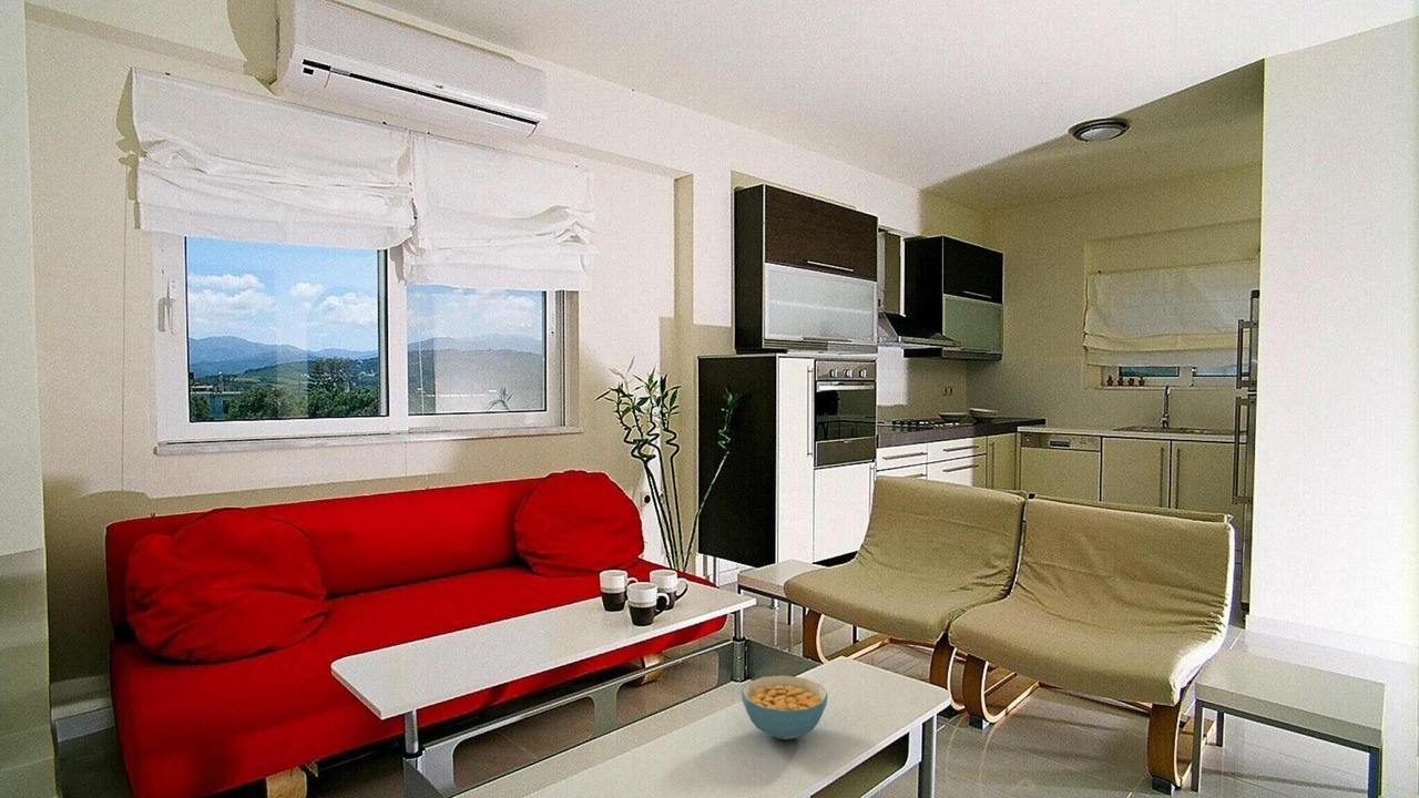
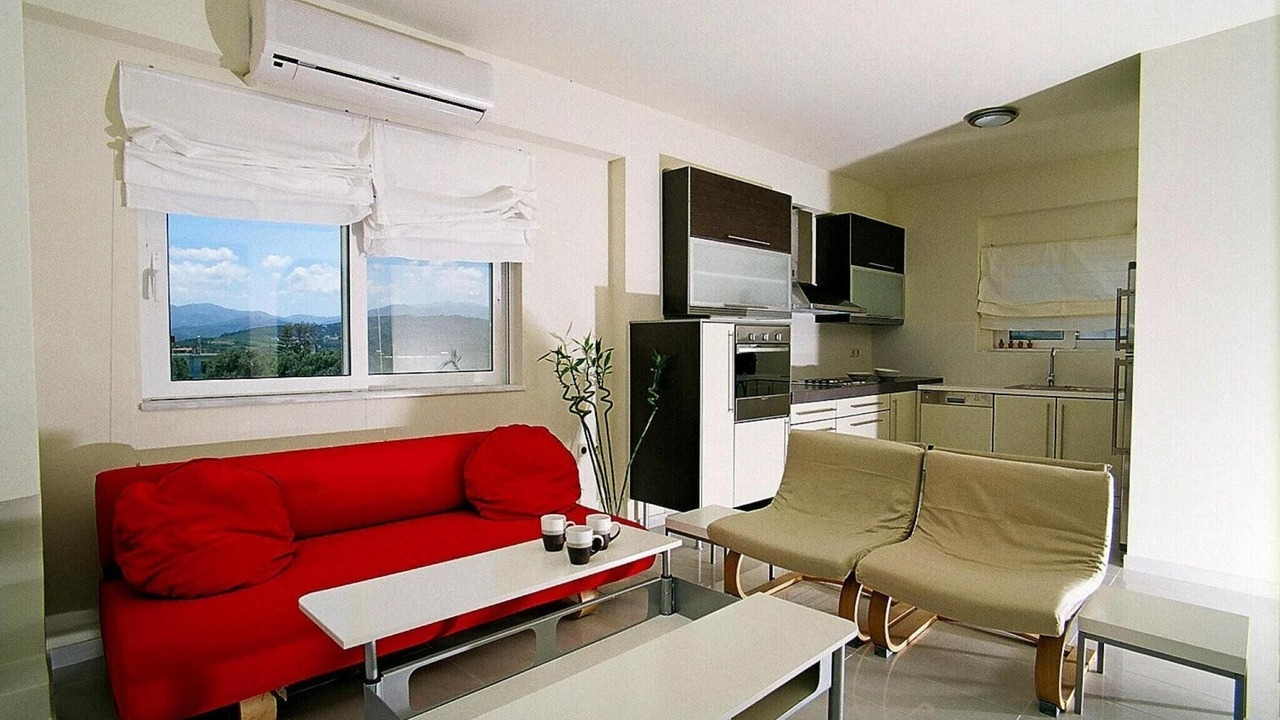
- cereal bowl (784, 713)
